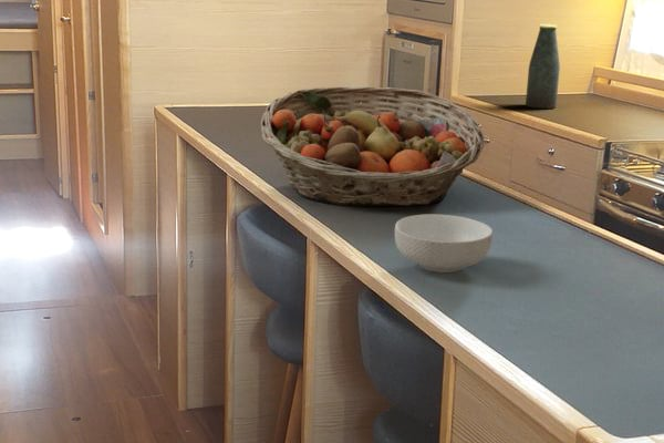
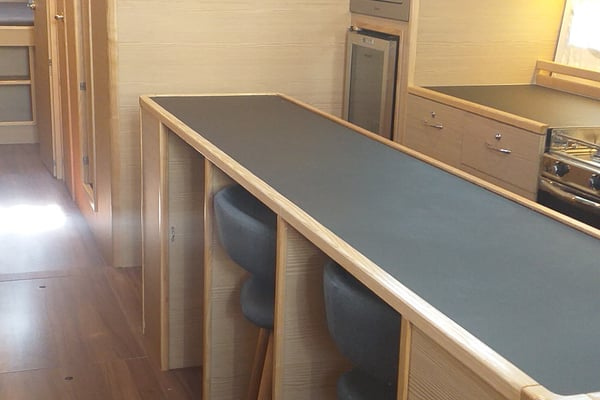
- cereal bowl (442, 246)
- bottle (543, 65)
- fruit basket (371, 144)
